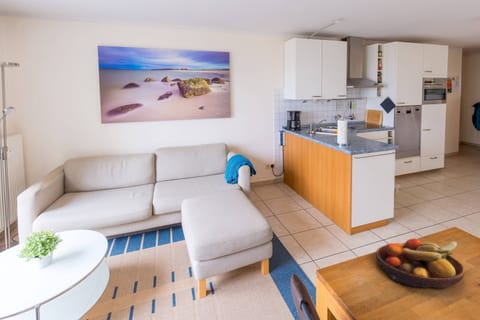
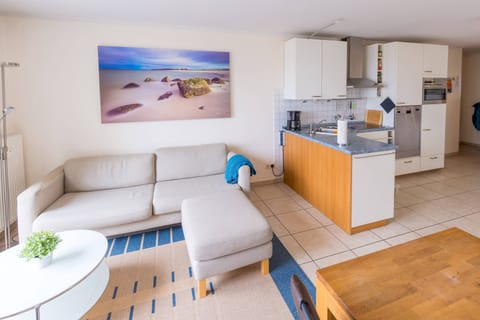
- fruit bowl (417, 255)
